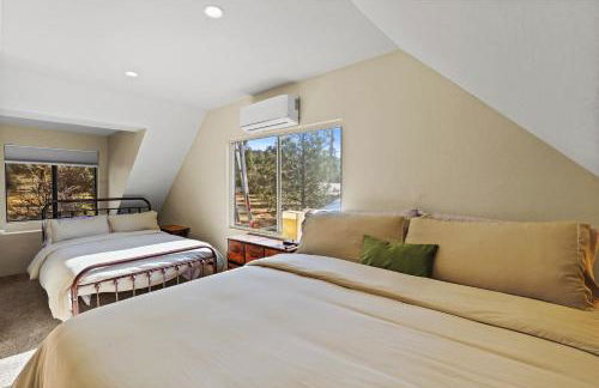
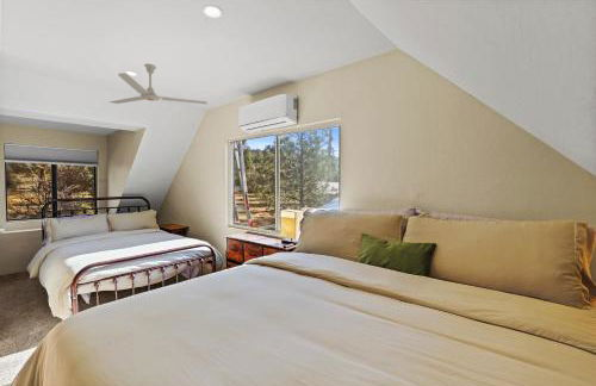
+ ceiling fan (150, 82)
